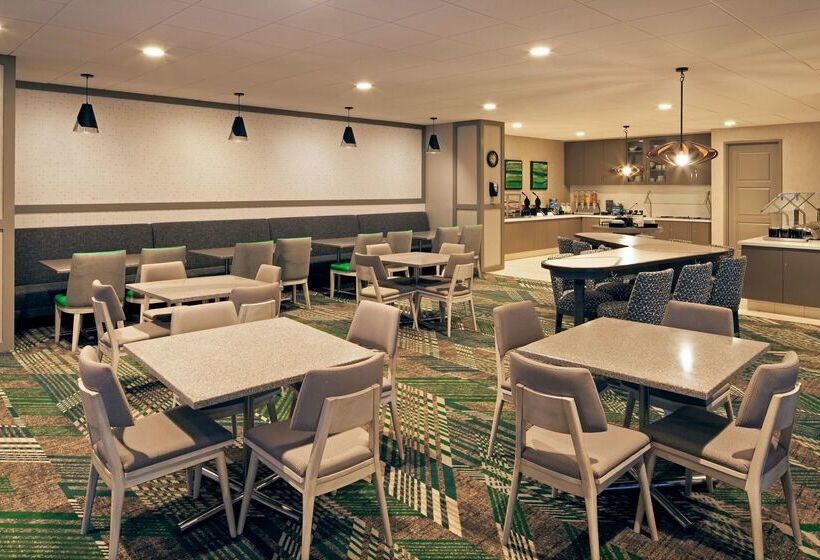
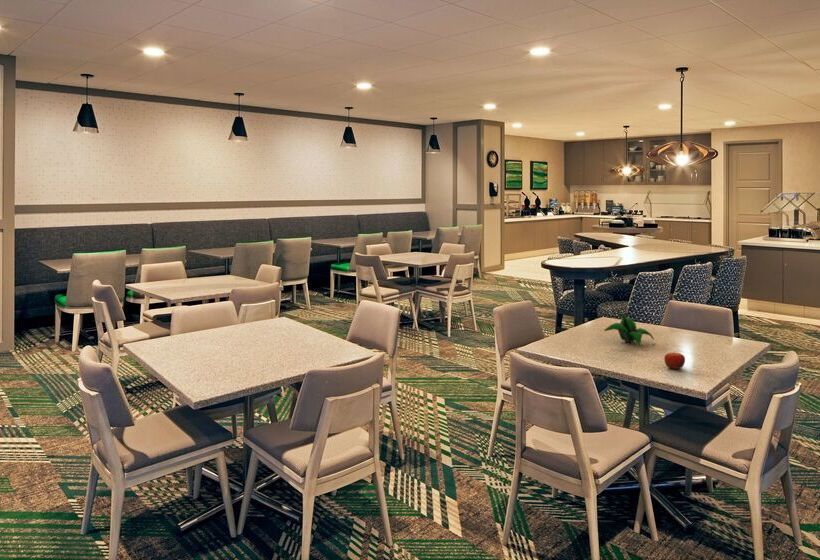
+ fruit (674, 359)
+ succulent plant (630, 326)
